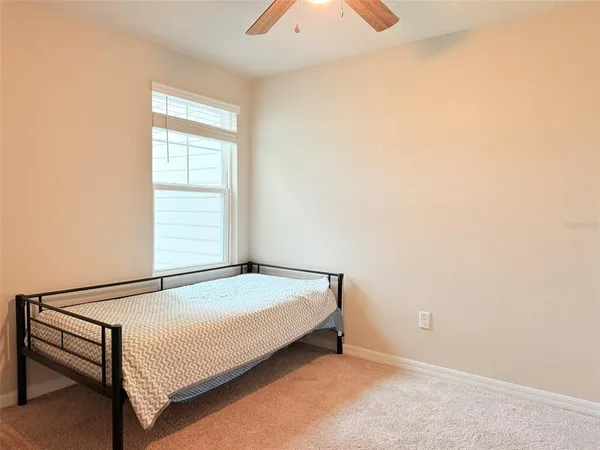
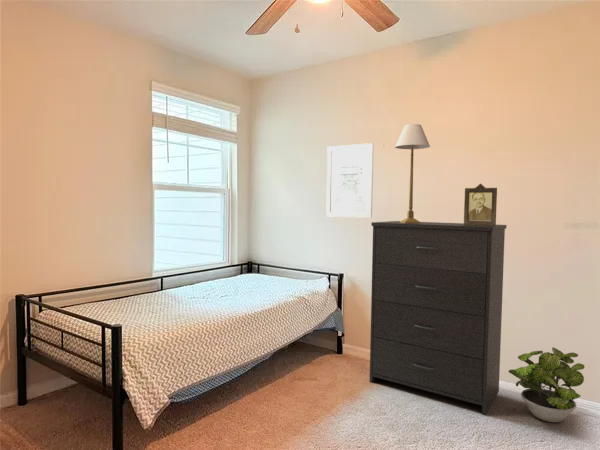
+ potted plant (545, 381)
+ dresser (435, 306)
+ table lamp (411, 174)
+ wall art (349, 181)
+ photo frame (481, 204)
